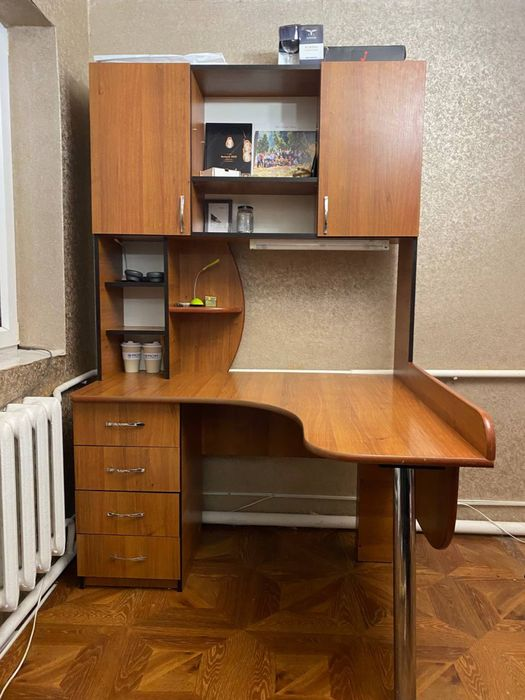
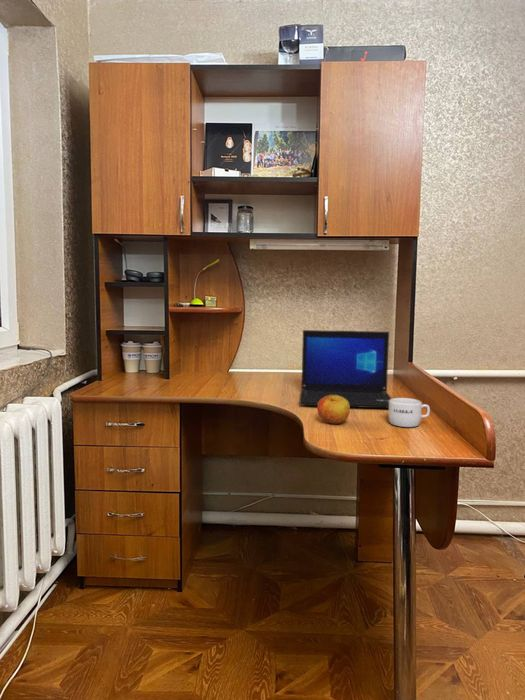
+ mug (409, 412)
+ laptop (346, 366)
+ apple (333, 409)
